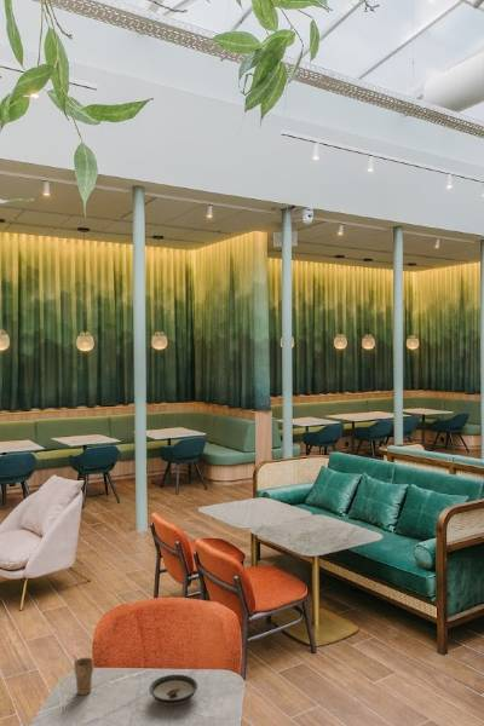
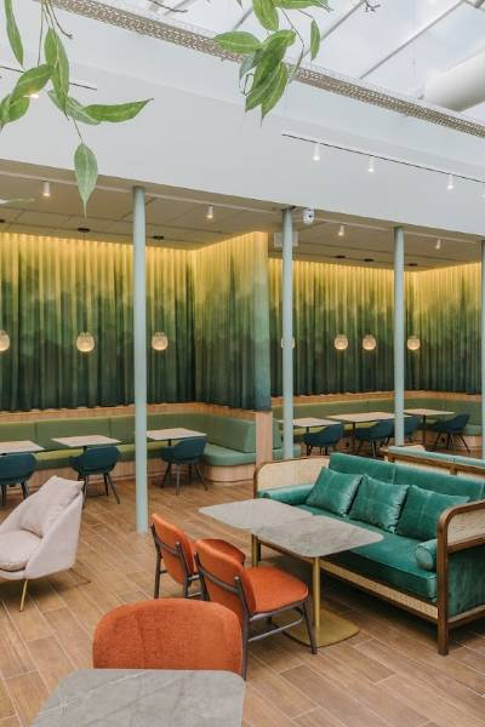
- saucer (173, 692)
- cup (83, 673)
